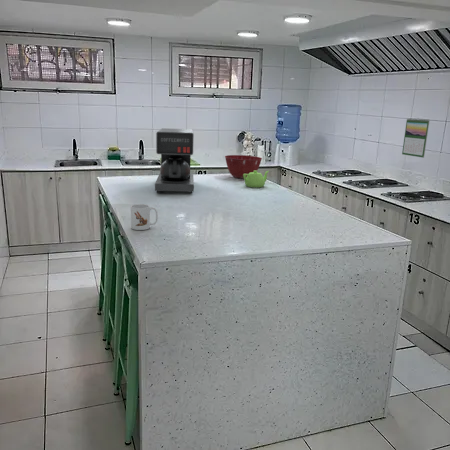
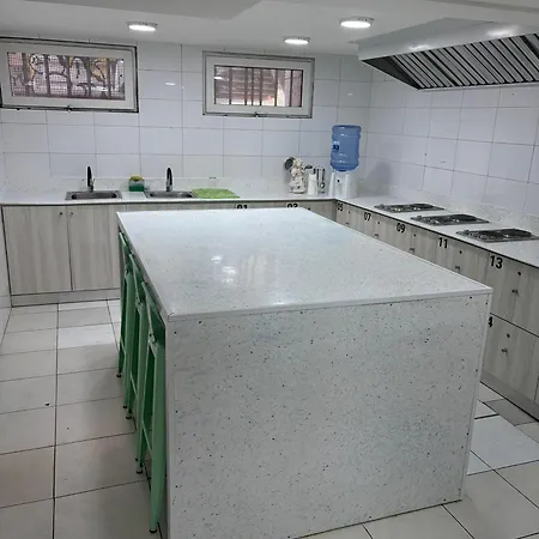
- teapot (255, 178)
- mug (144, 216)
- mixing bowl (242, 167)
- coffee maker (175, 159)
- calendar (415, 137)
